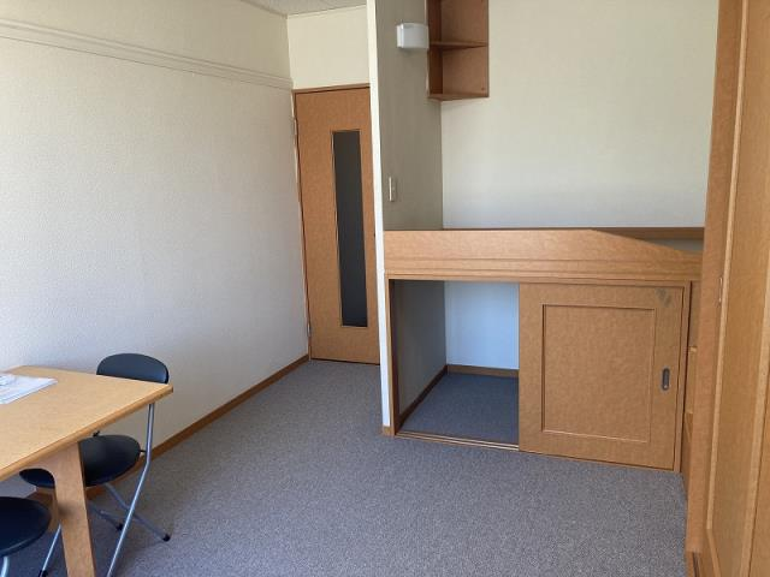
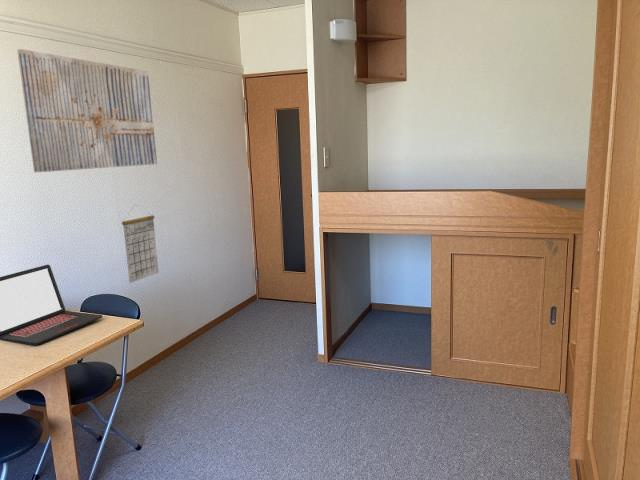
+ laptop (43, 301)
+ wall art (97, 115)
+ calendar (140, 241)
